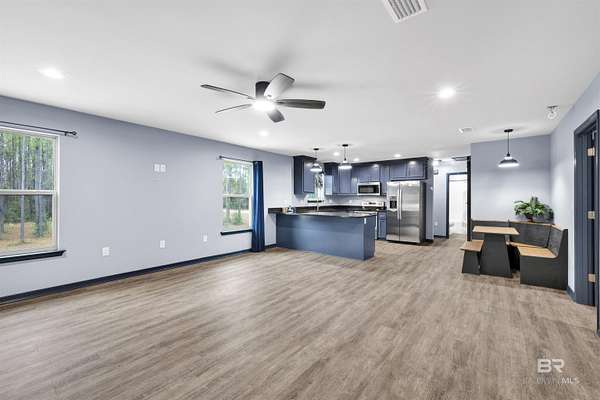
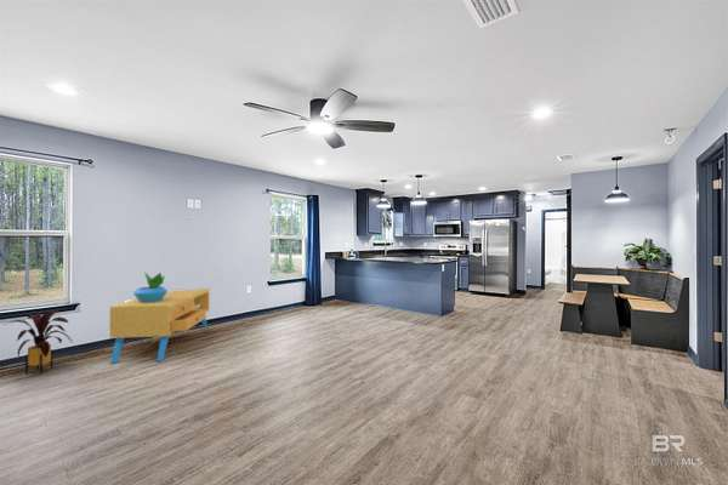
+ house plant (38, 341)
+ sideboard (169, 306)
